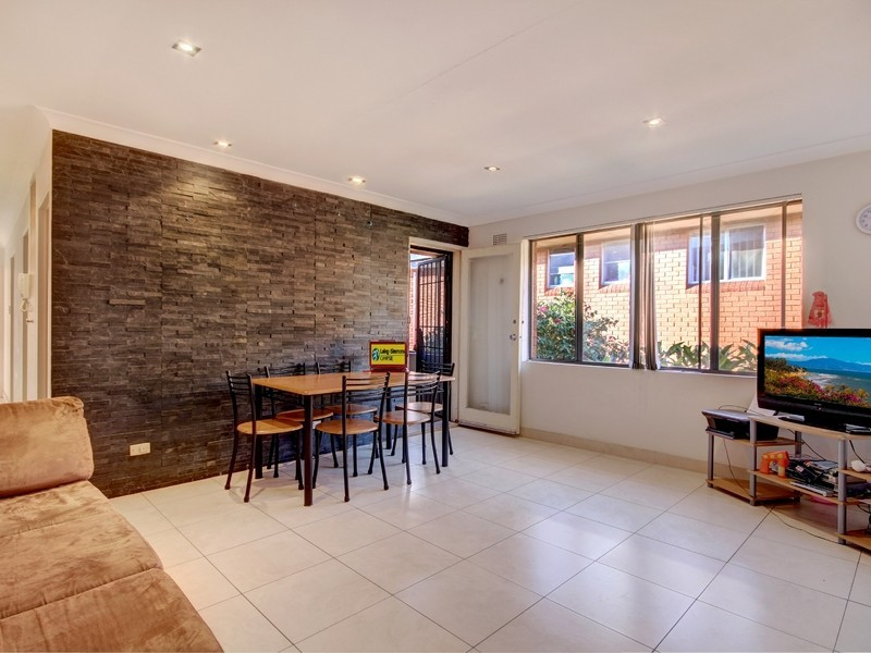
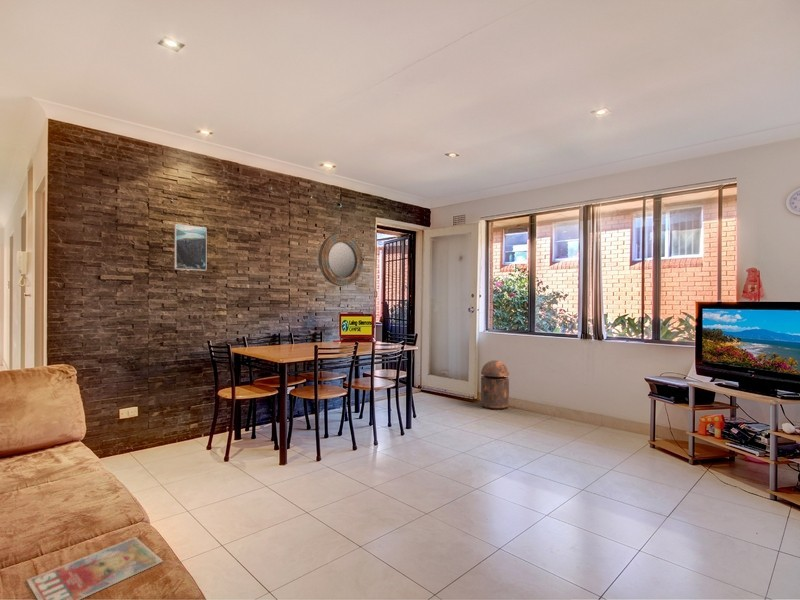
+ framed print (190, 247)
+ home mirror (341, 259)
+ magazine (97, 570)
+ trash can (494, 383)
